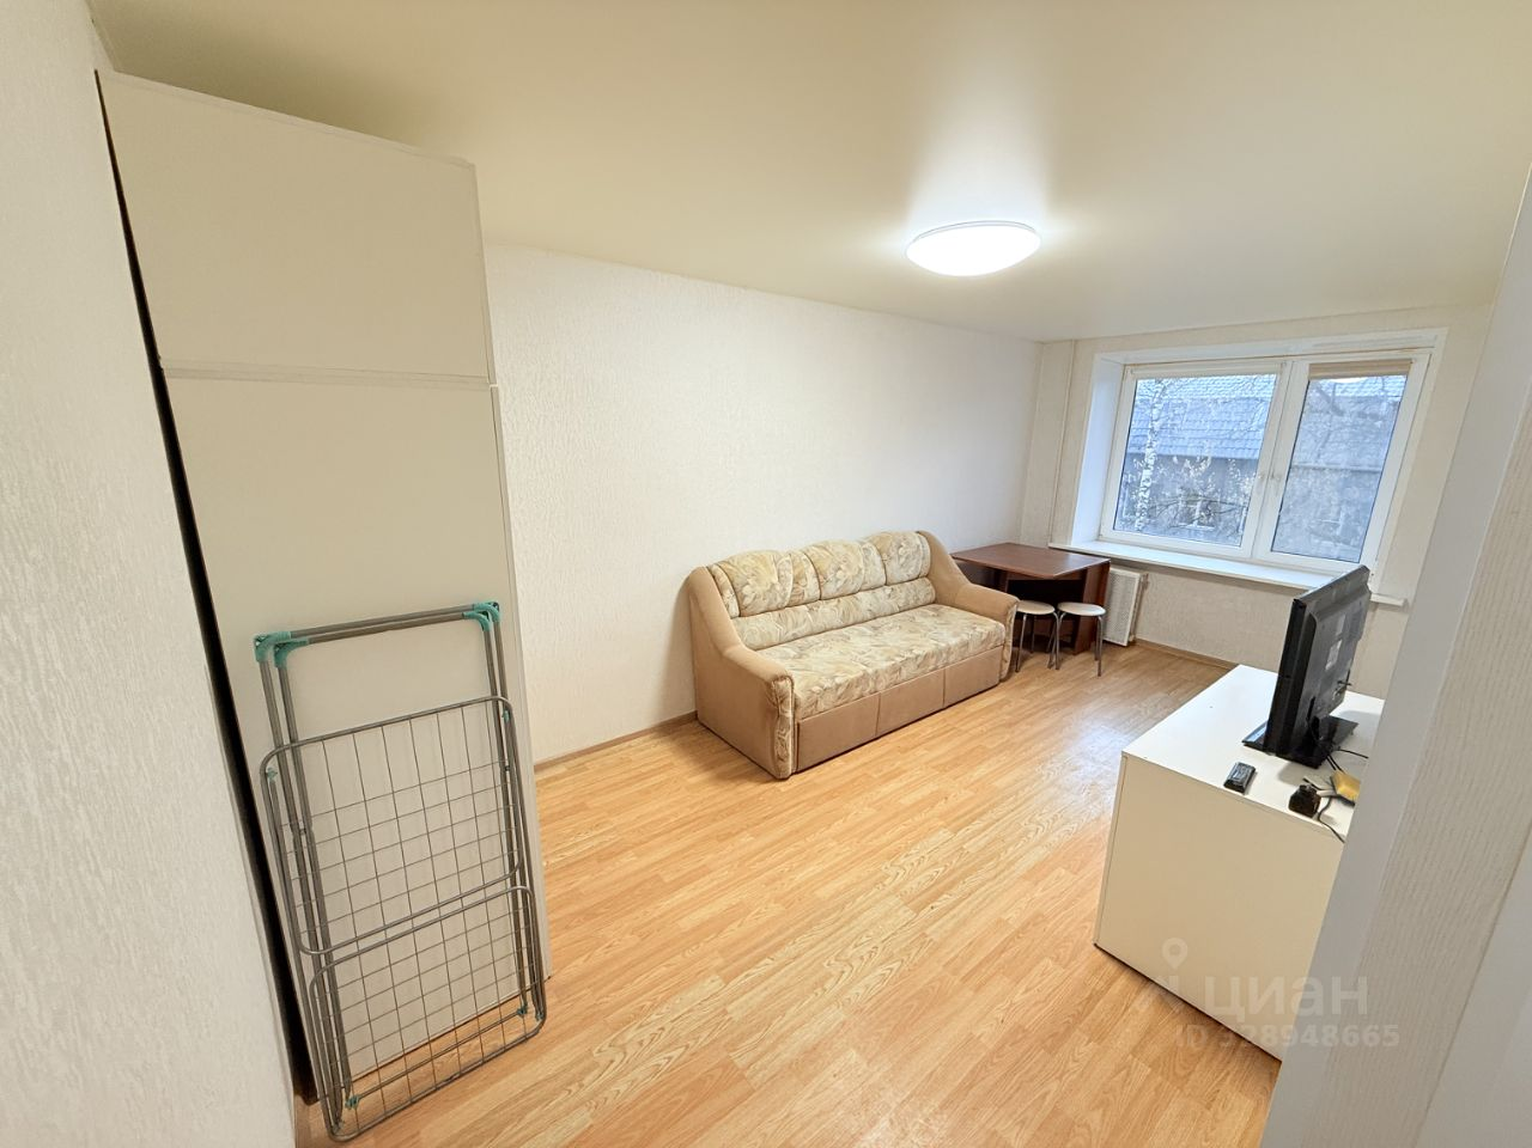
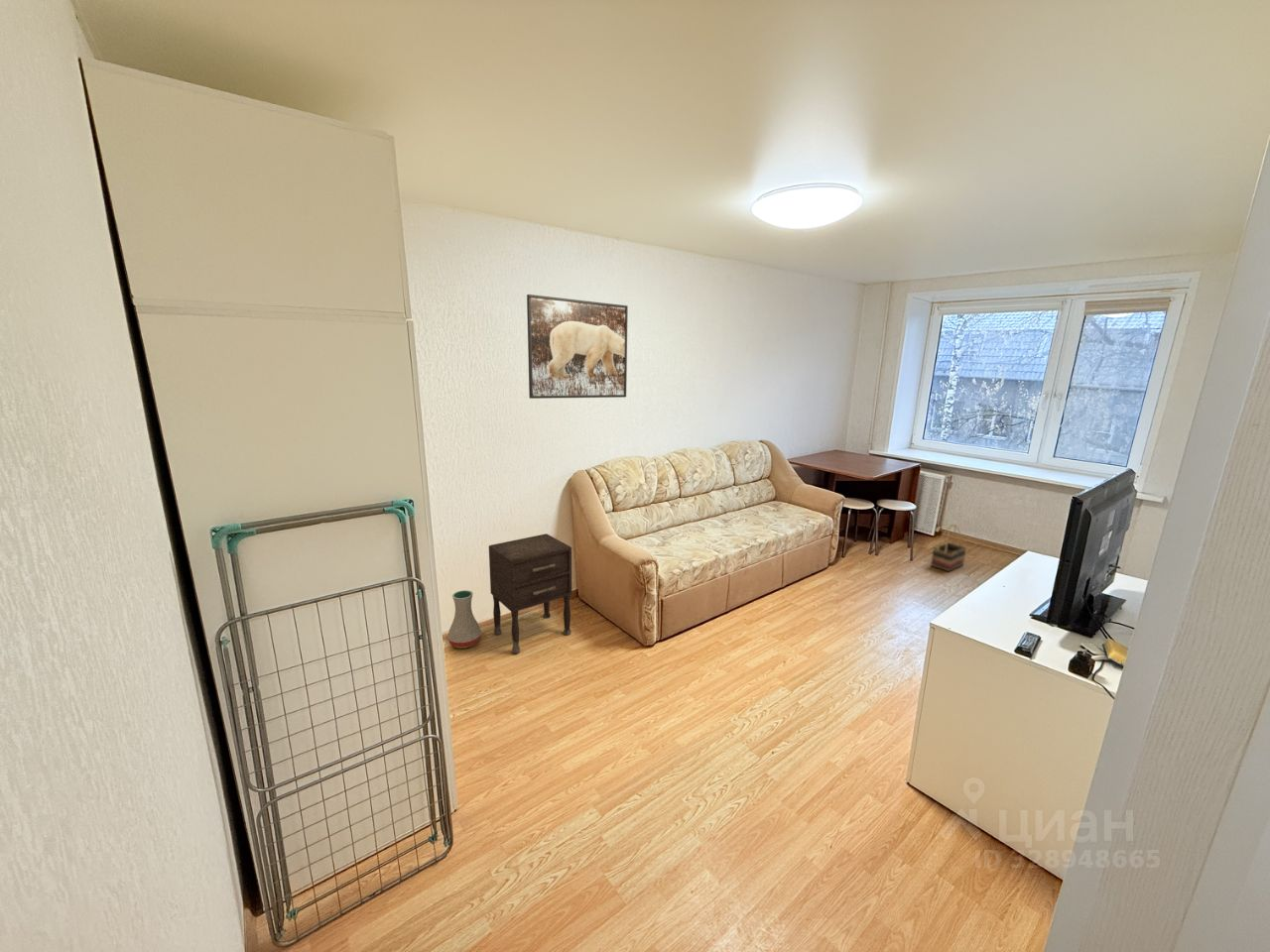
+ basket (950, 544)
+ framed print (580, 350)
+ nightstand (532, 590)
+ vase (463, 619)
